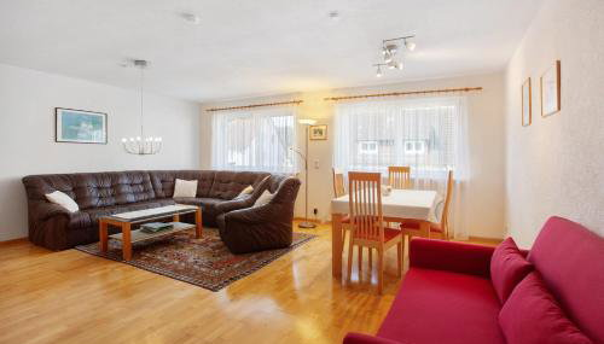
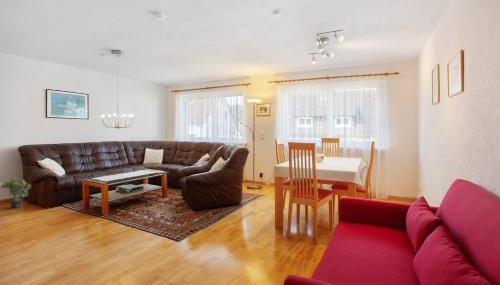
+ potted plant (14, 192)
